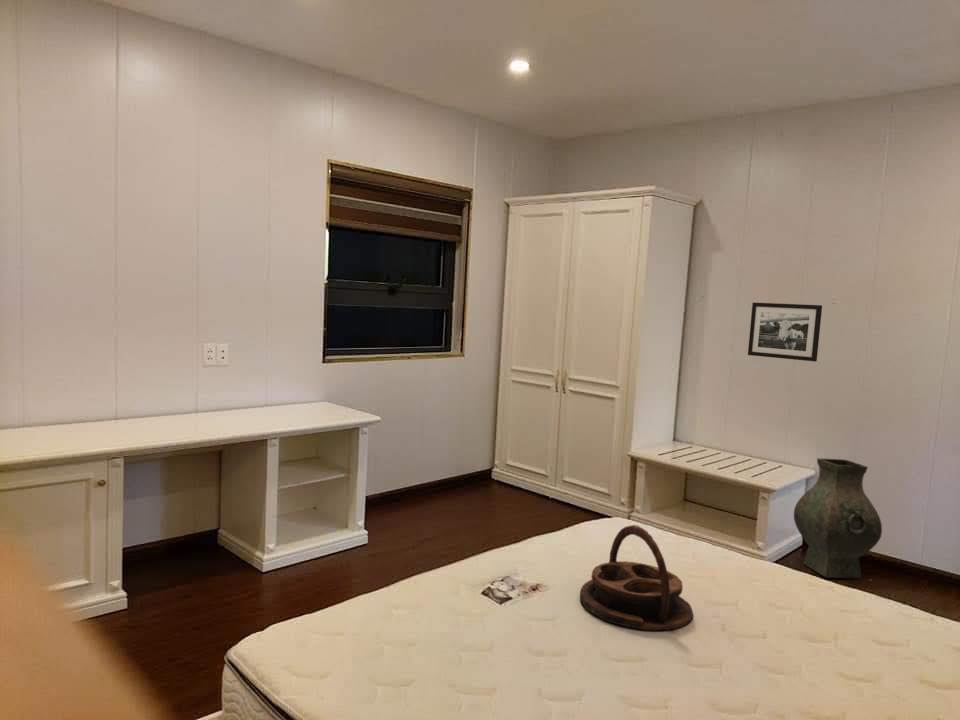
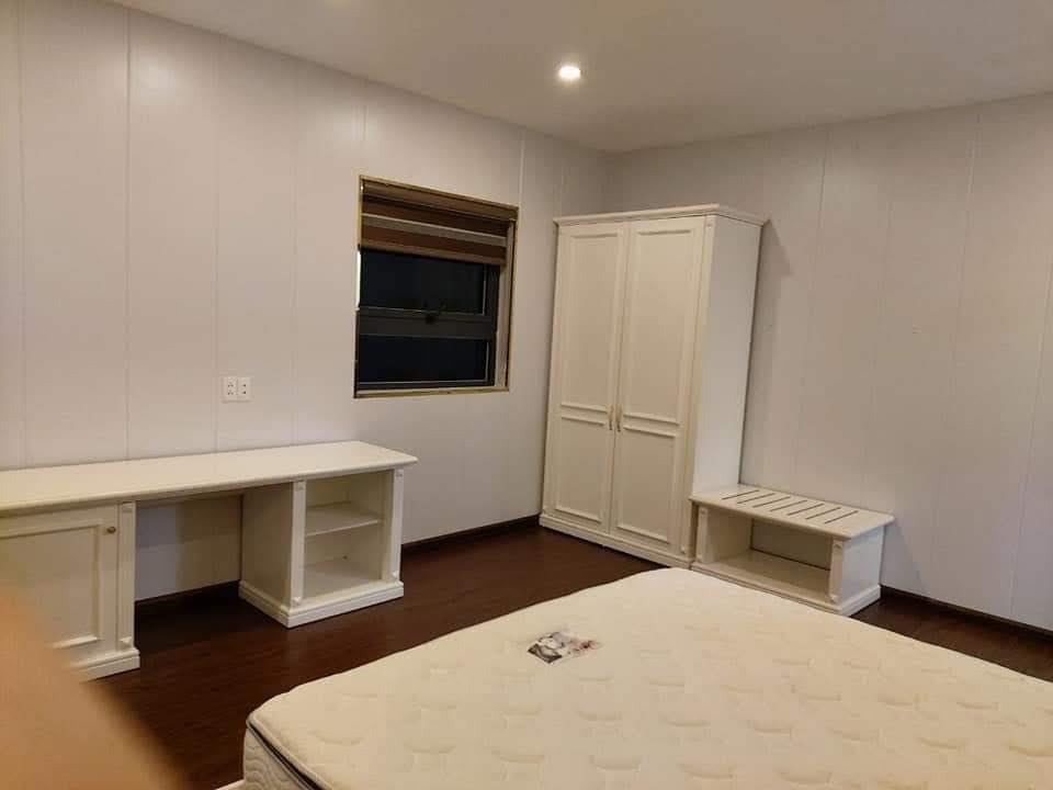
- vase (836, 516)
- picture frame (783, 331)
- serving tray (638, 566)
